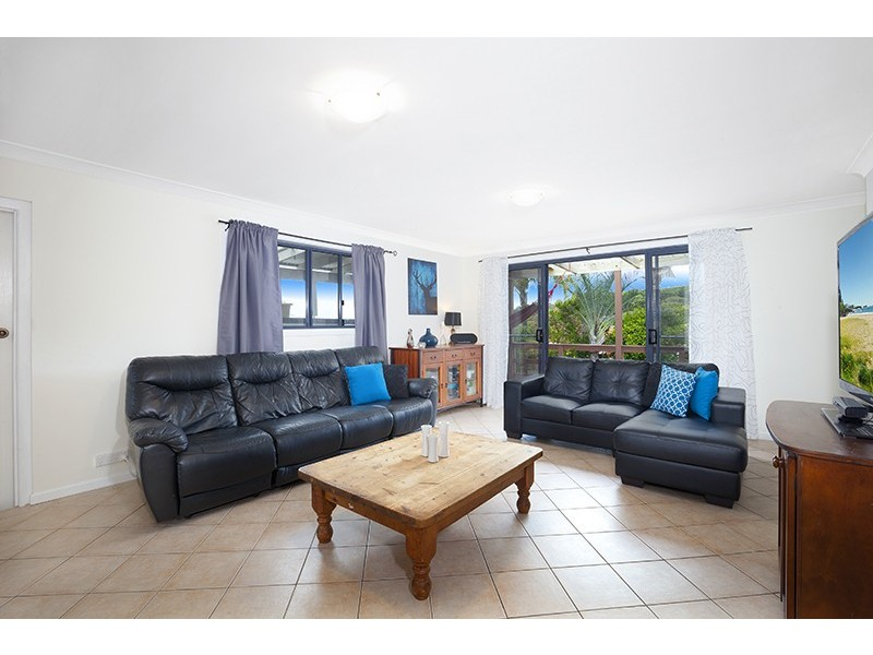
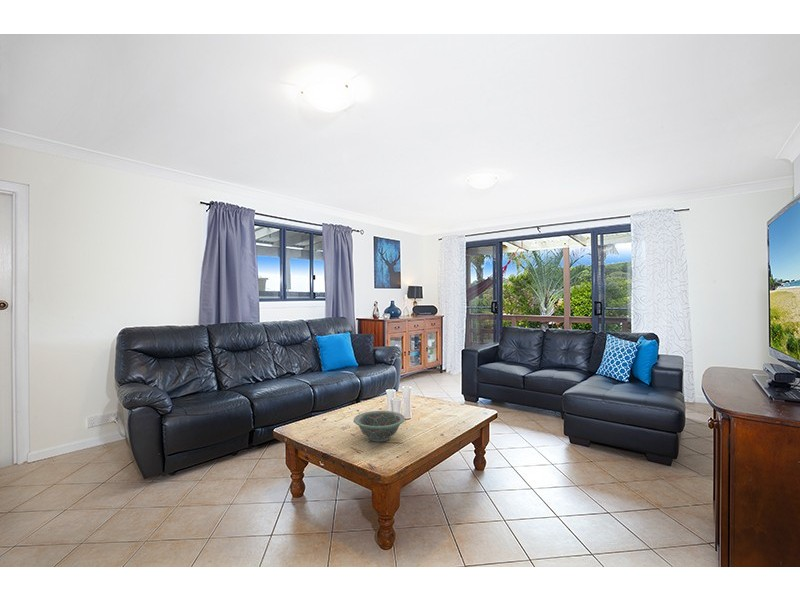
+ decorative bowl (379, 427)
